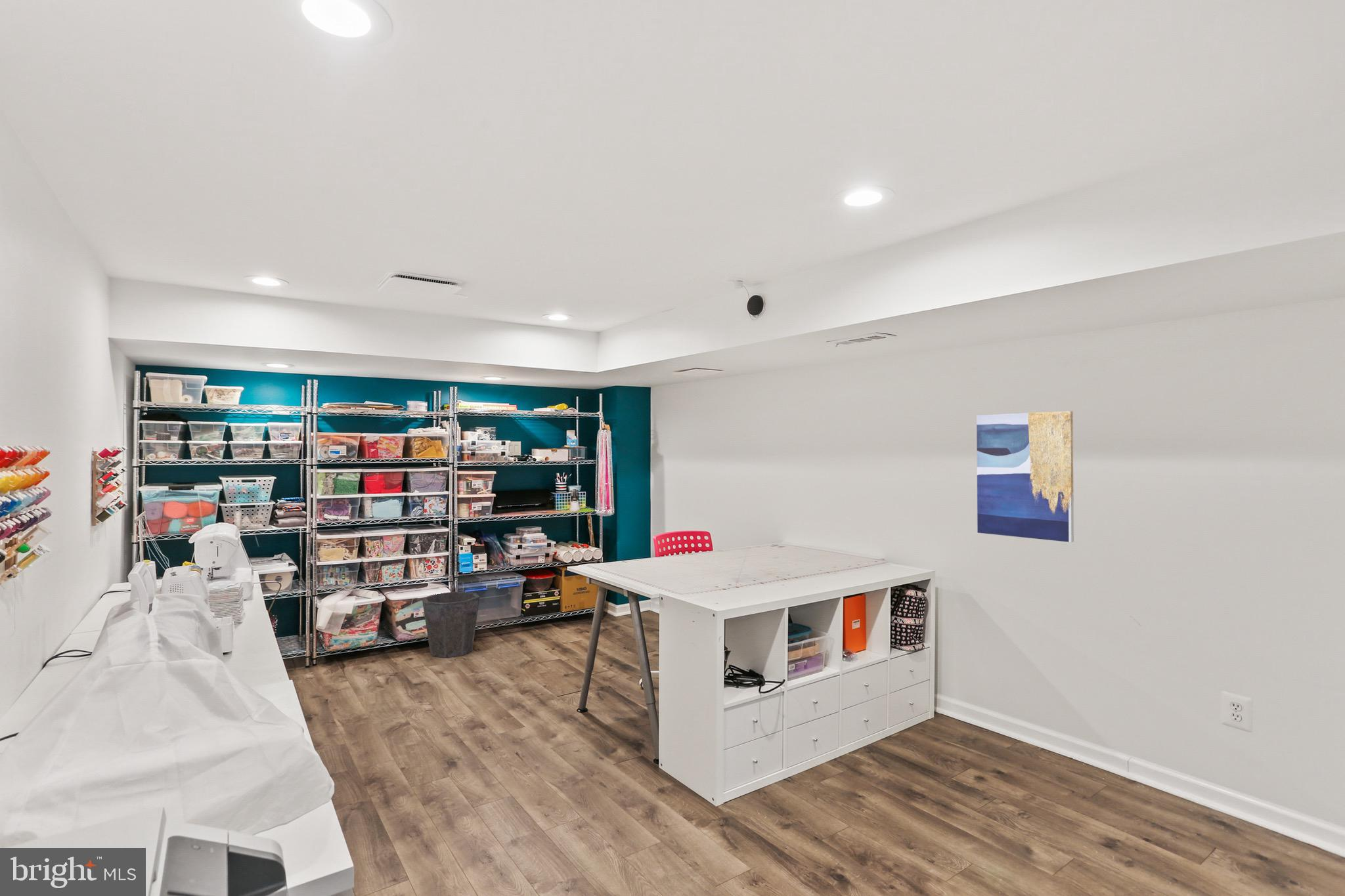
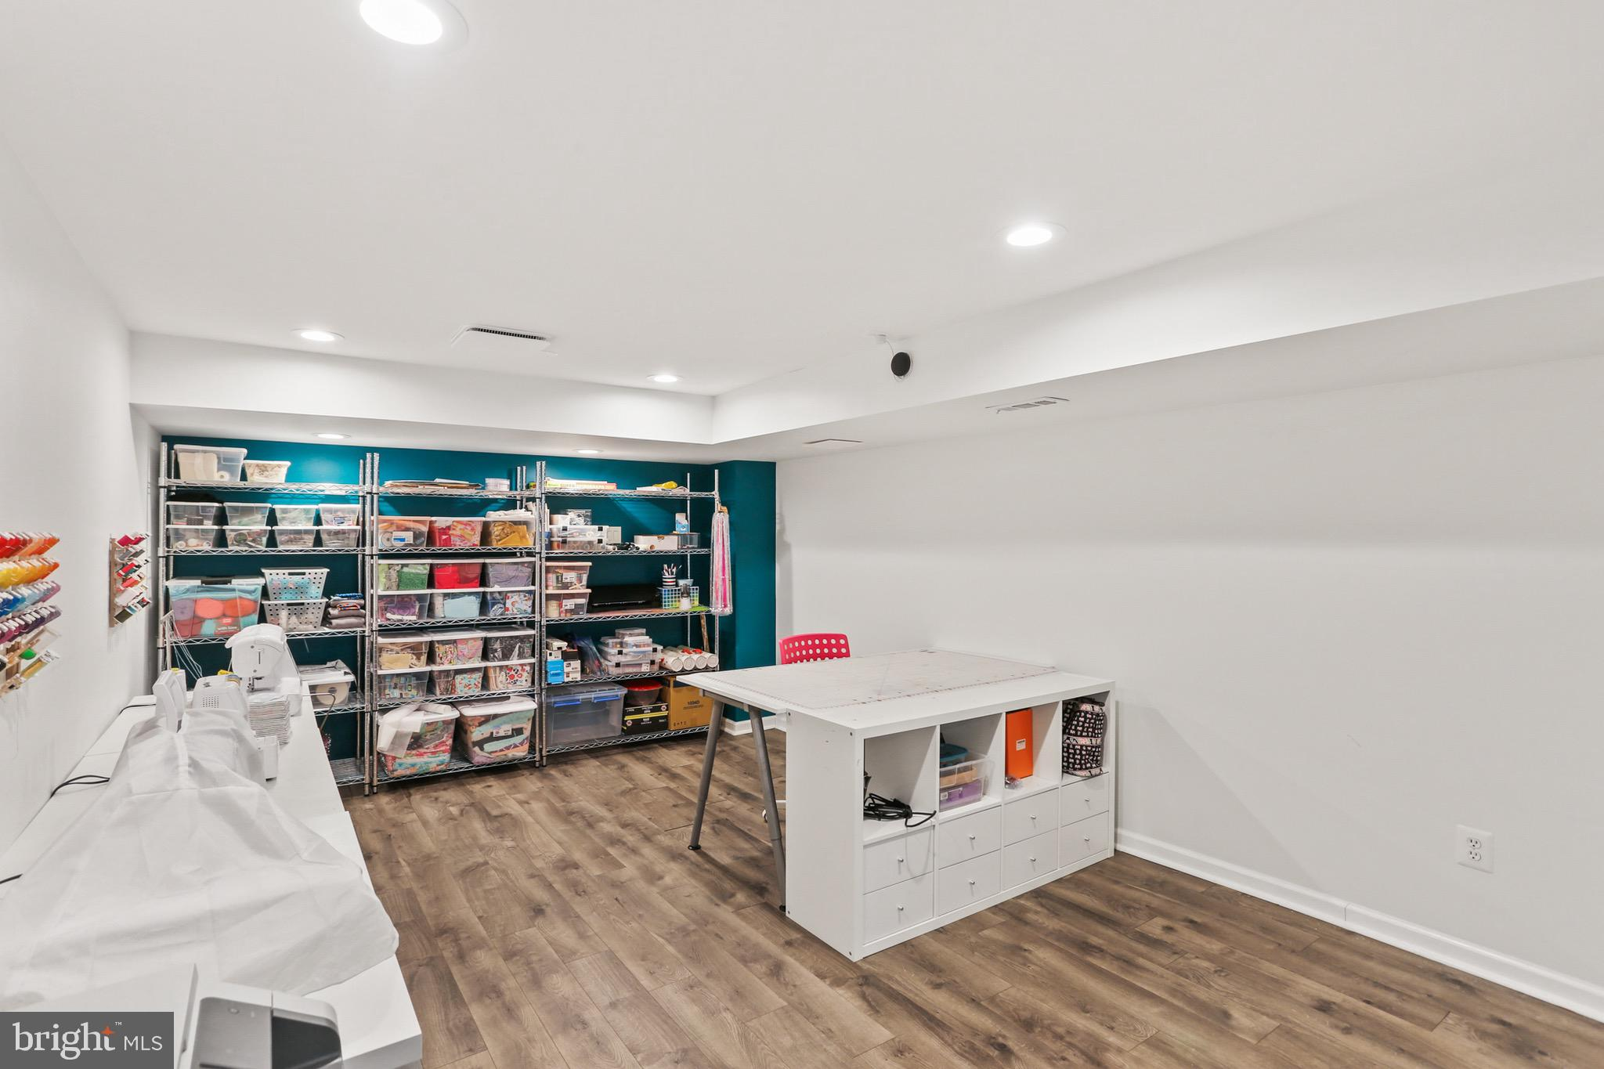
- waste bin (451, 624)
- wall art (1023, 475)
